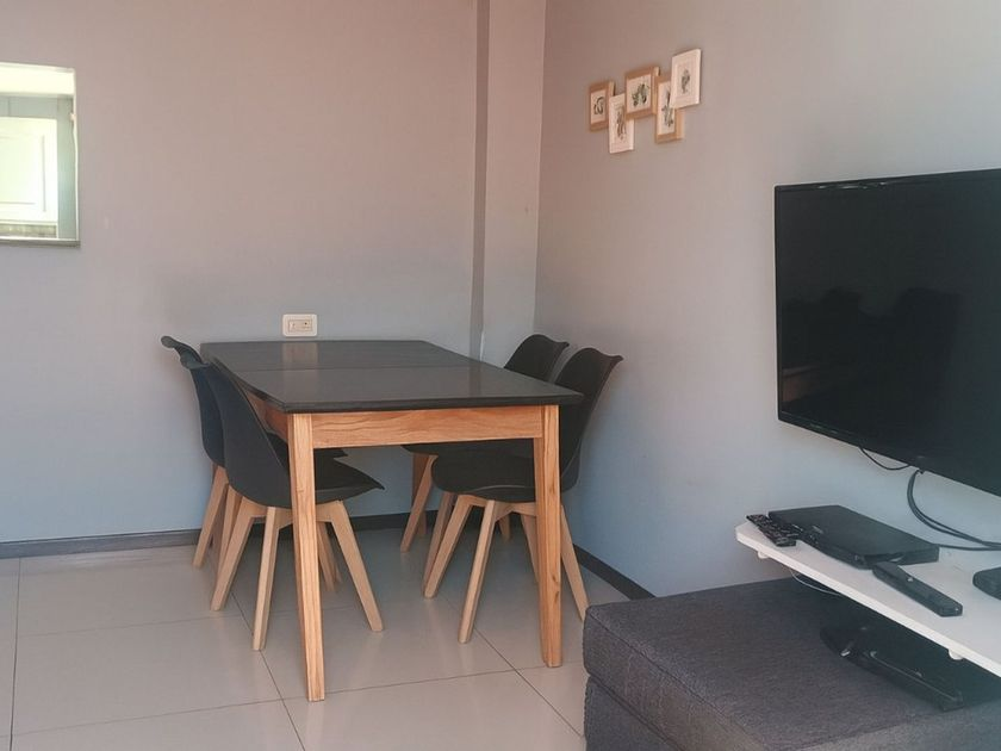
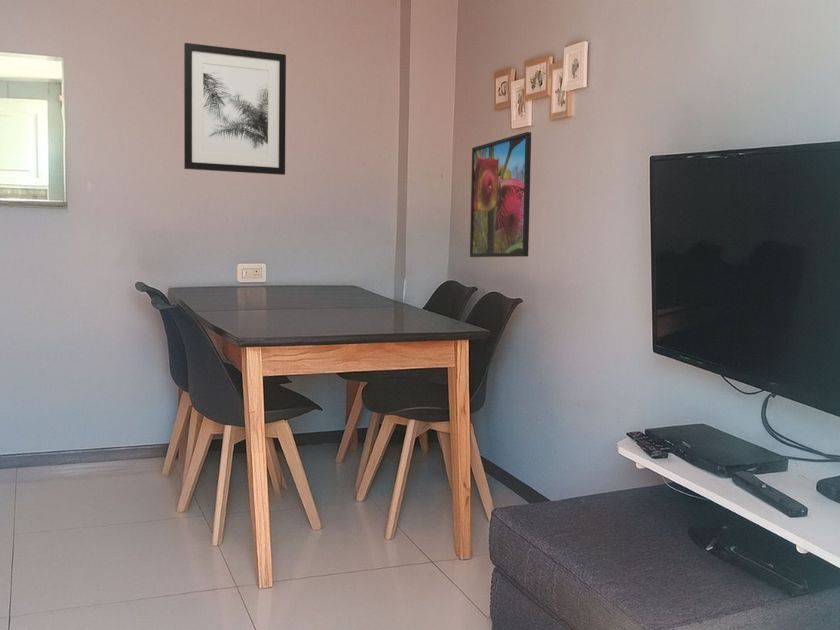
+ wall art (235, 110)
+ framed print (498, 198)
